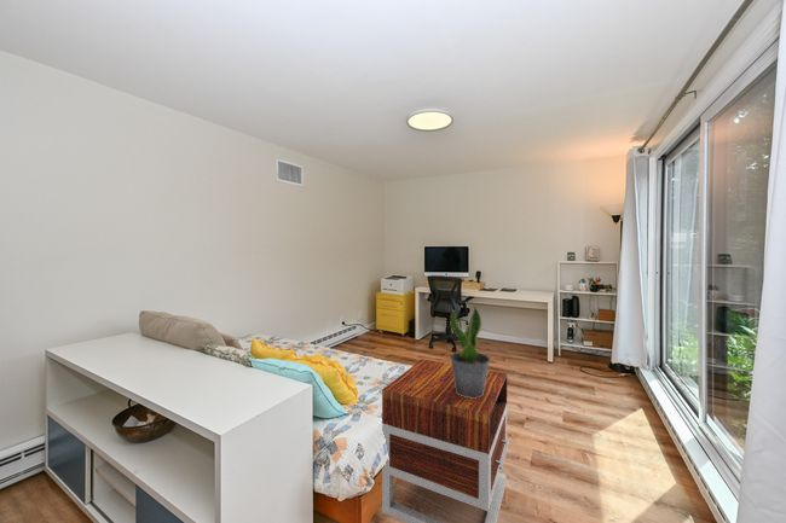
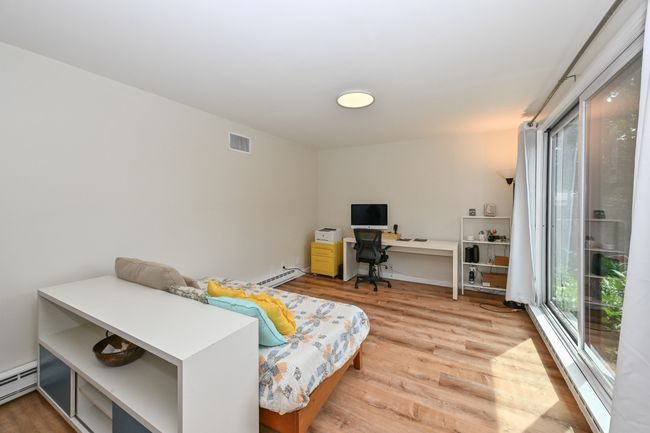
- nightstand (451, 438)
- potted plant (469, 349)
